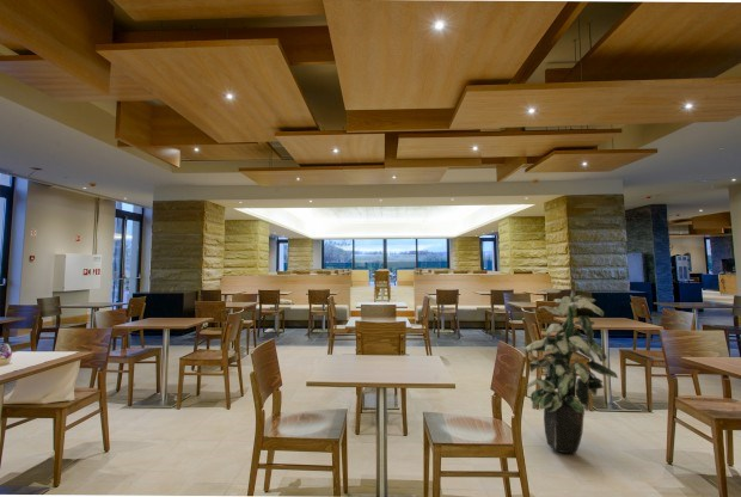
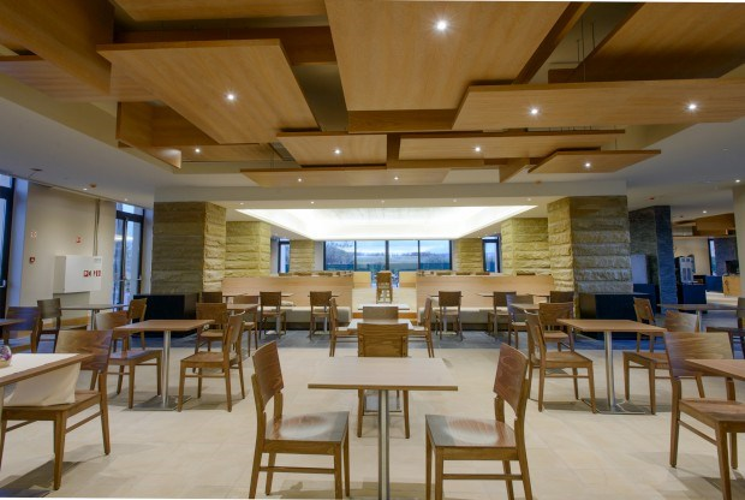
- indoor plant (562, 366)
